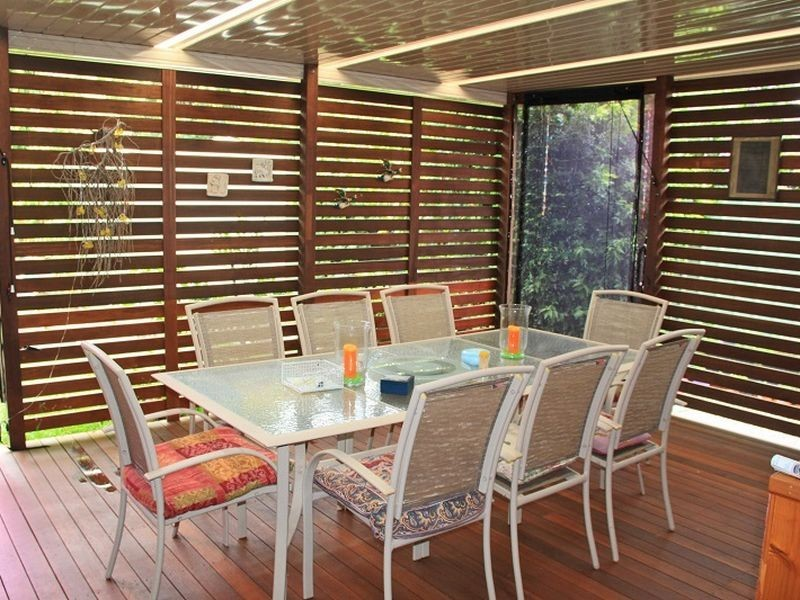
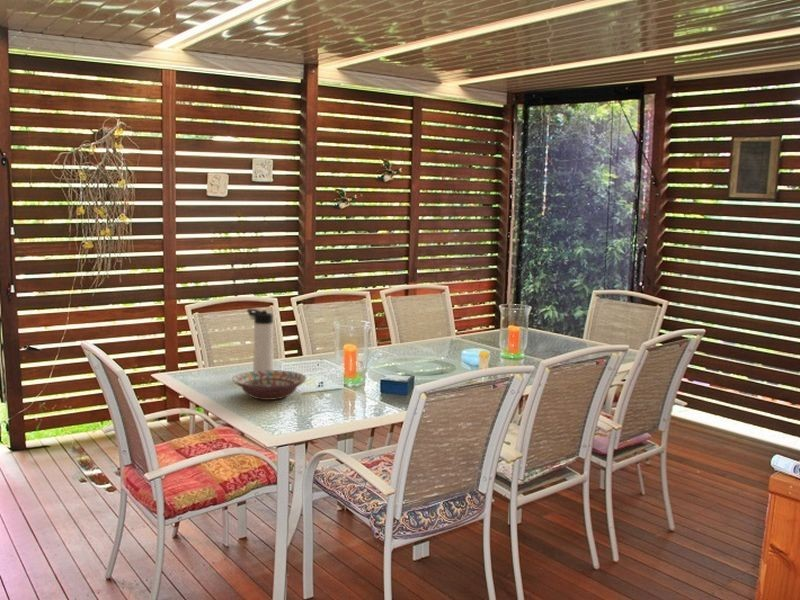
+ thermos bottle (259, 342)
+ decorative bowl (269, 386)
